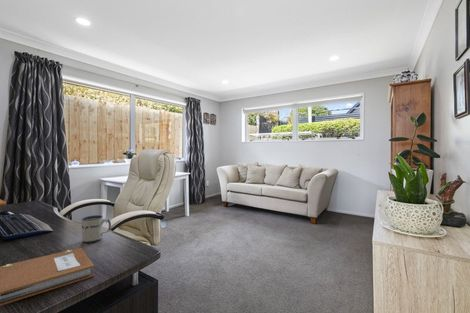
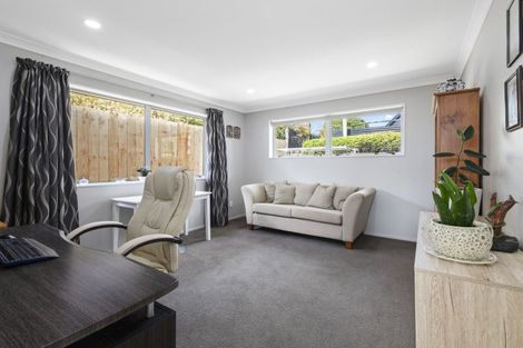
- mug (96, 228)
- notebook (45, 270)
